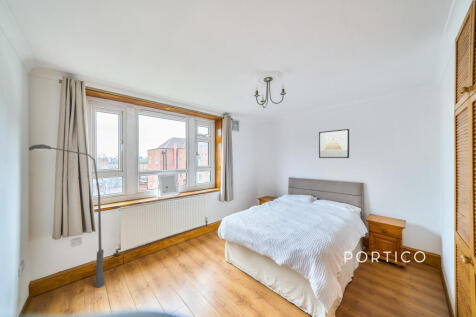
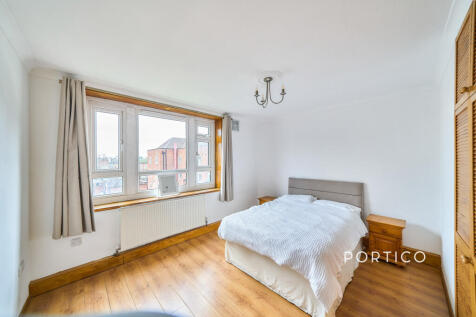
- floor lamp (98, 220)
- wall art (333, 144)
